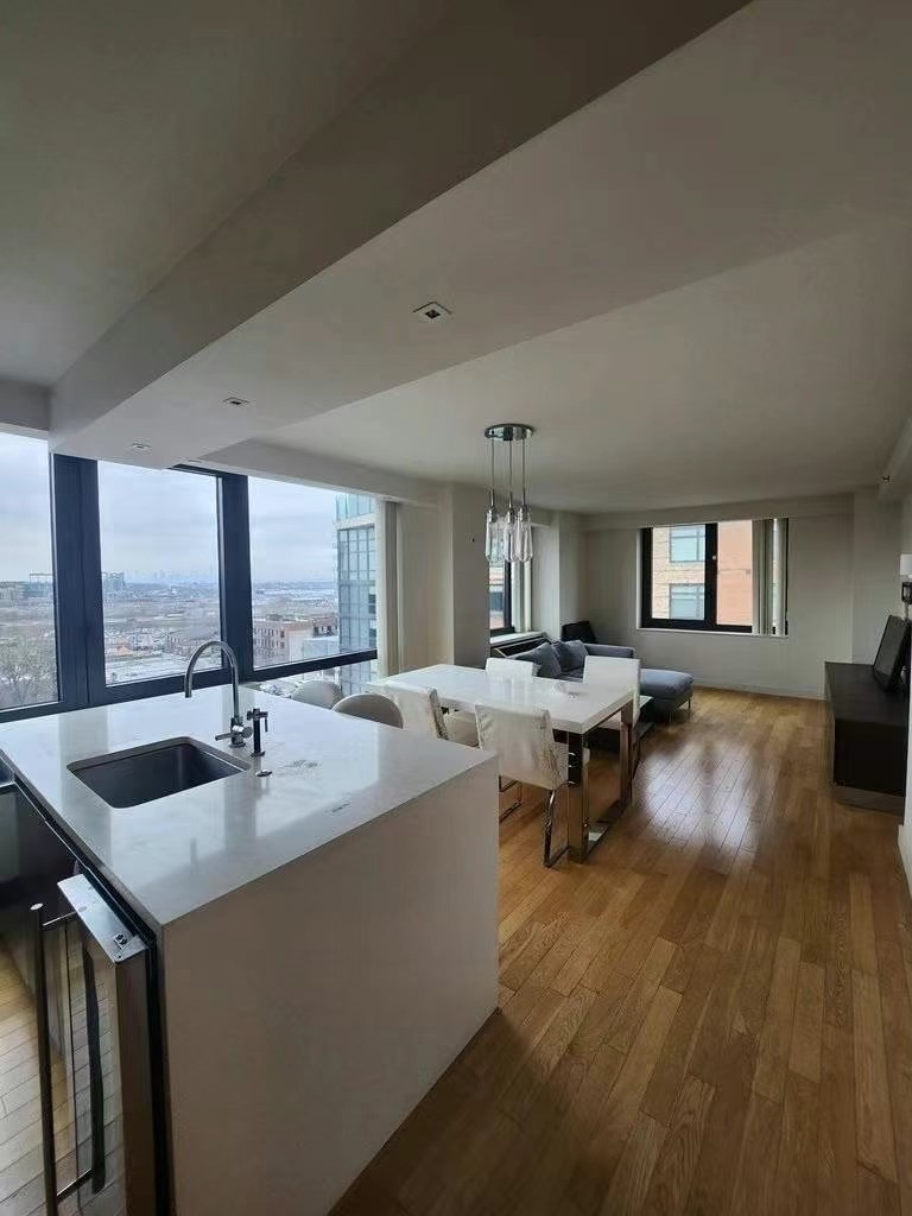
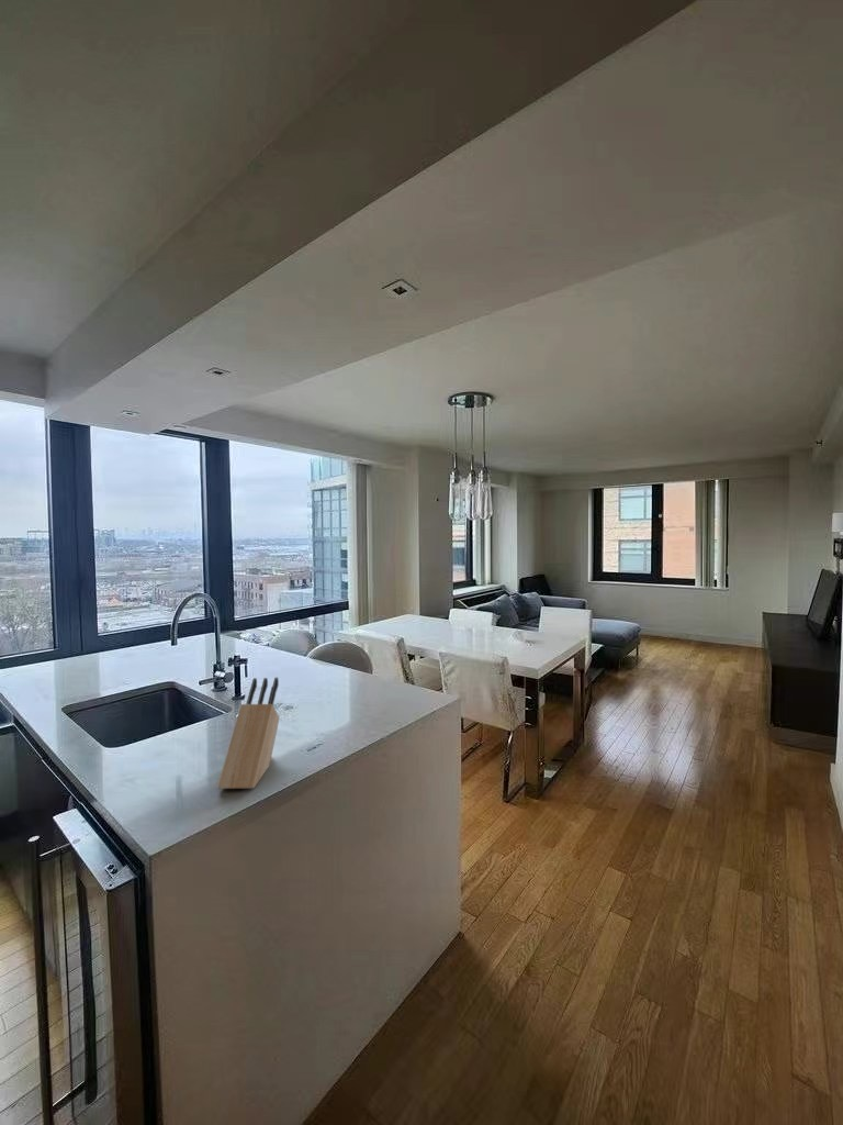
+ knife block (252, 726)
